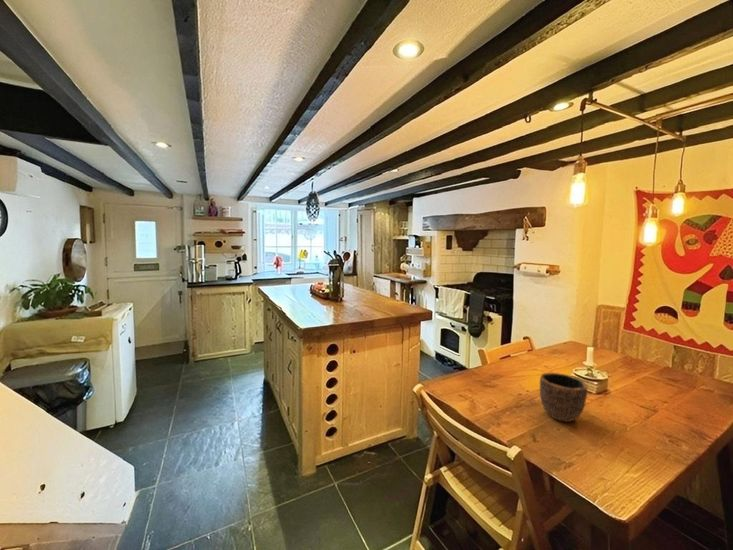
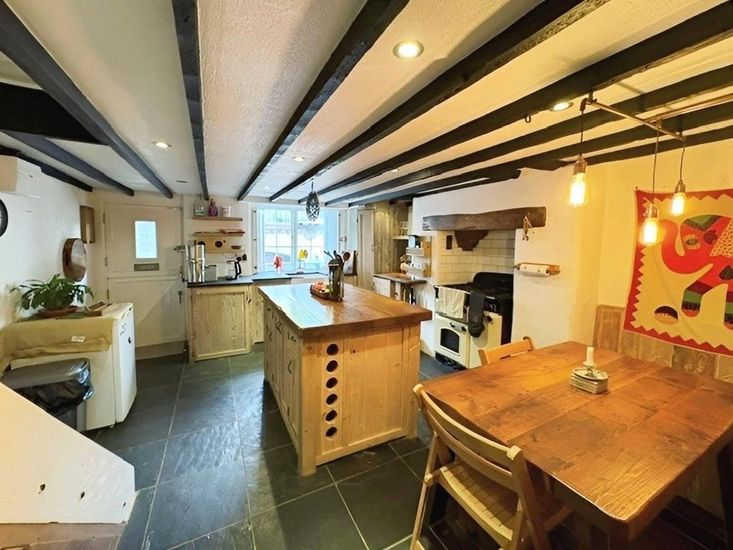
- bowl (561, 398)
